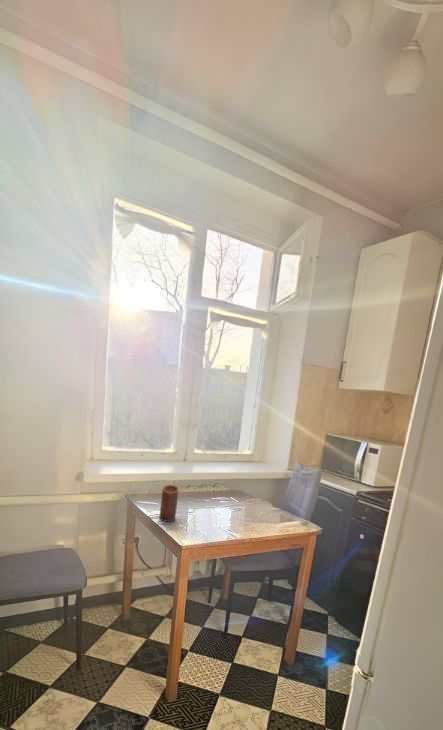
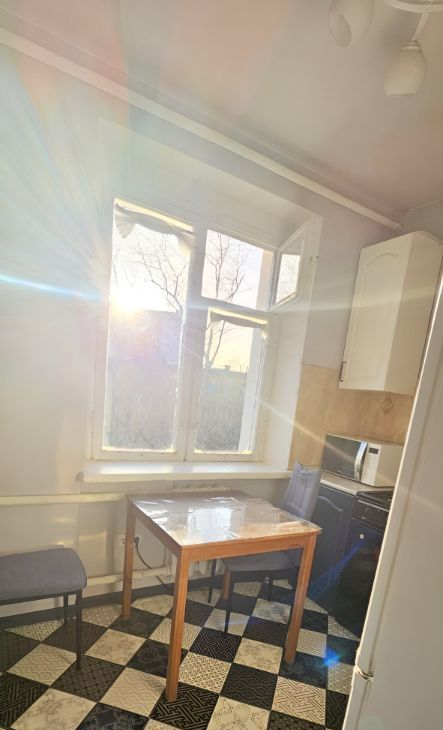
- candle (169, 503)
